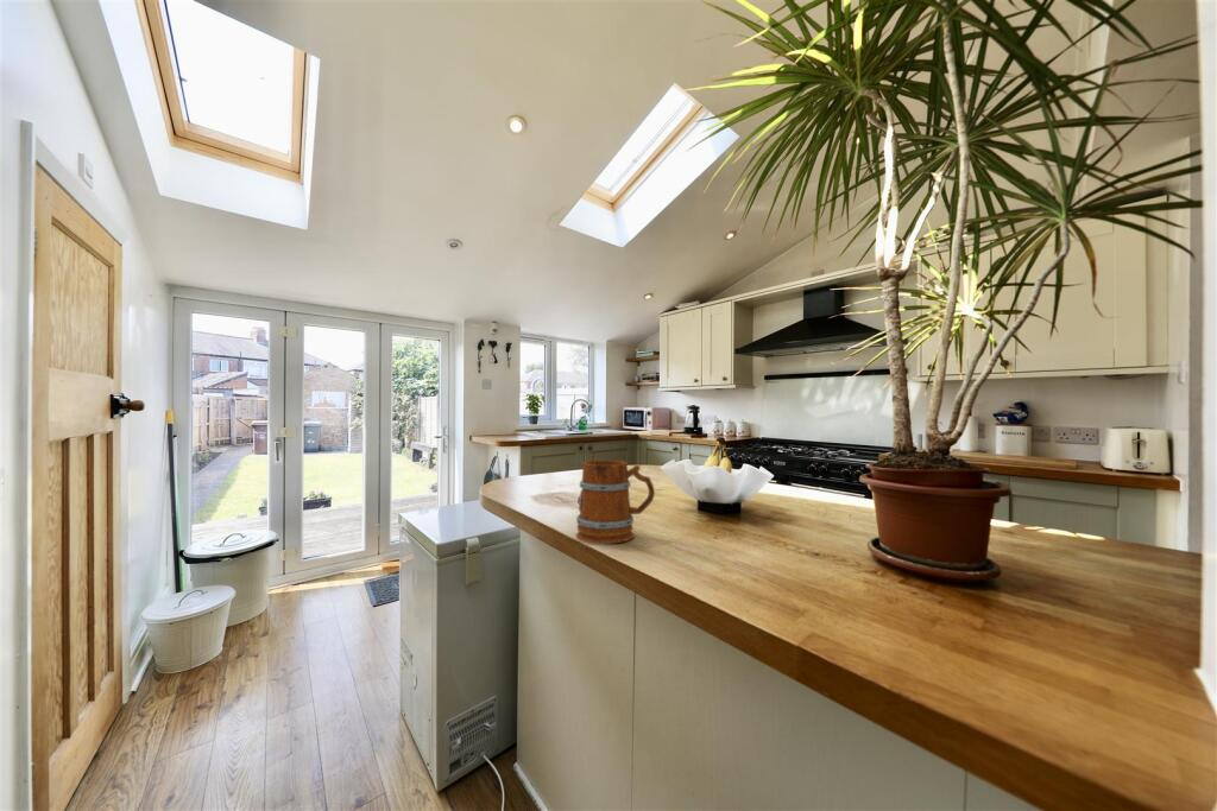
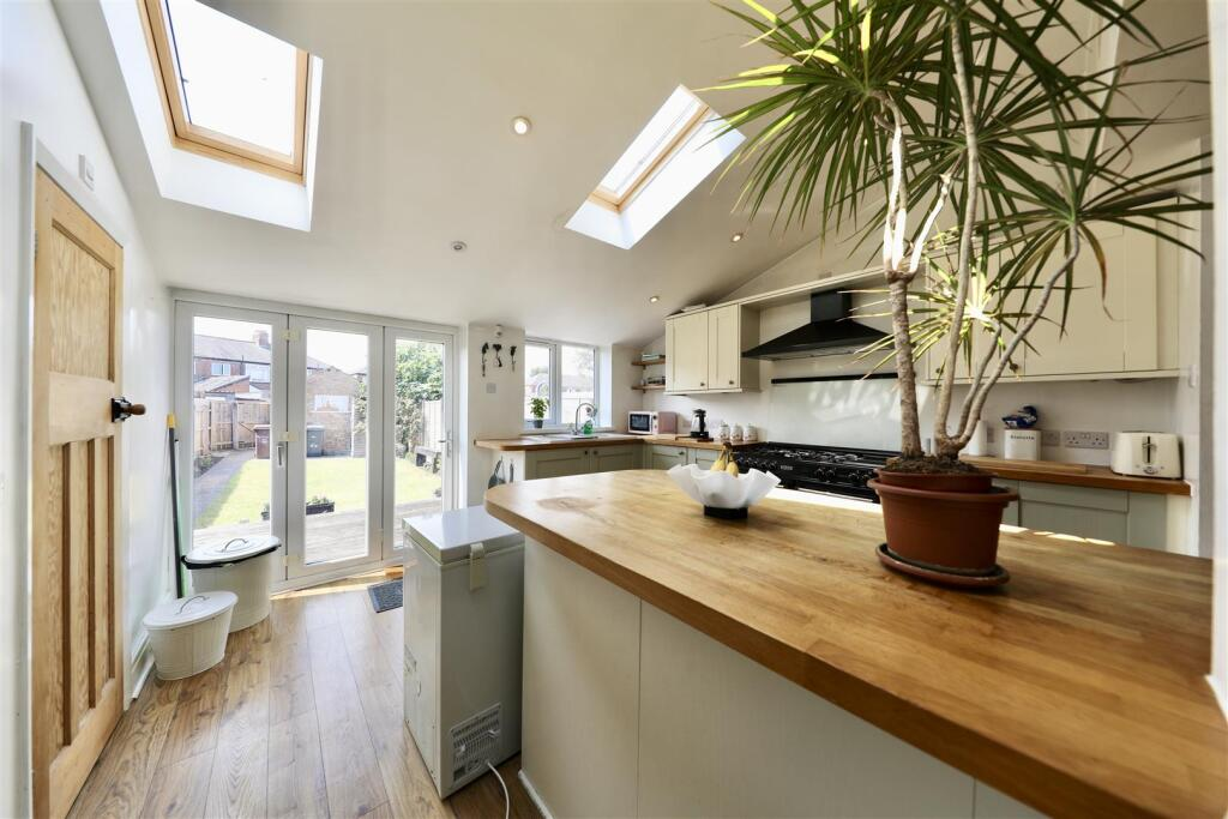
- mug (614, 499)
